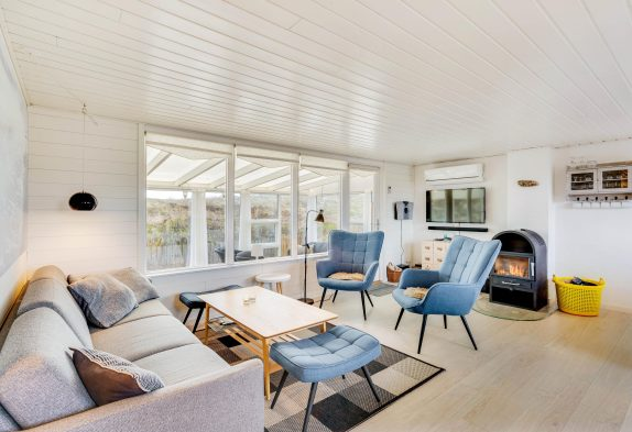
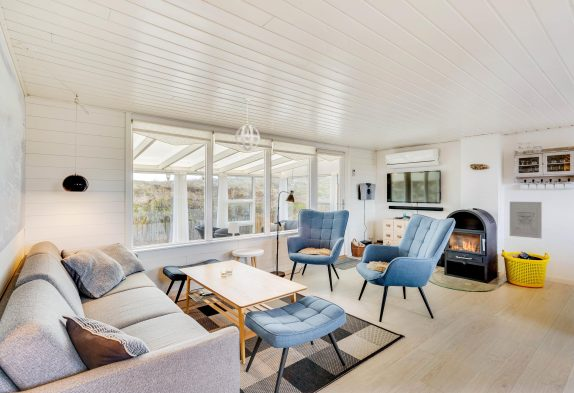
+ wall art (525, 219)
+ pendant light (247, 125)
